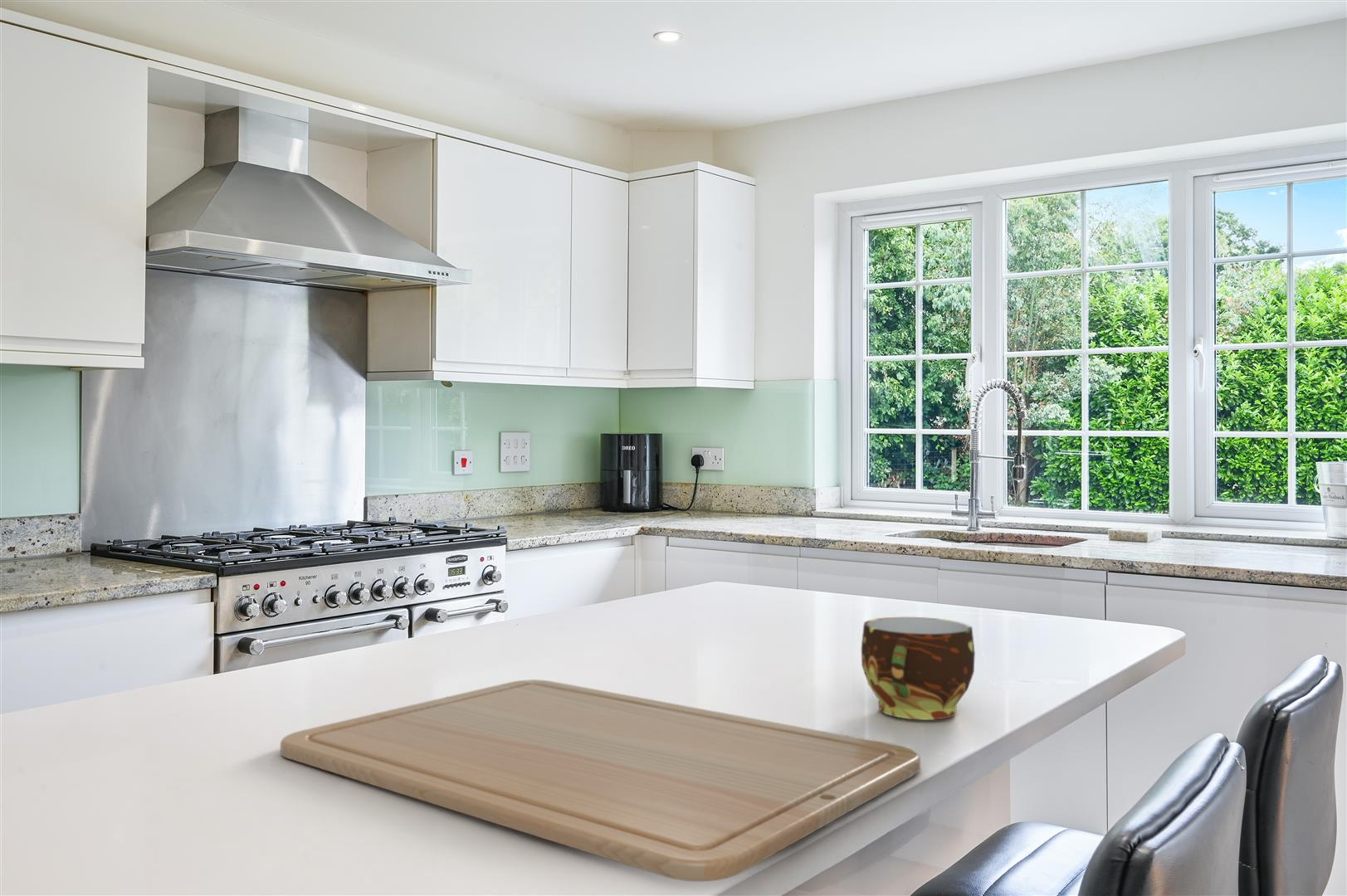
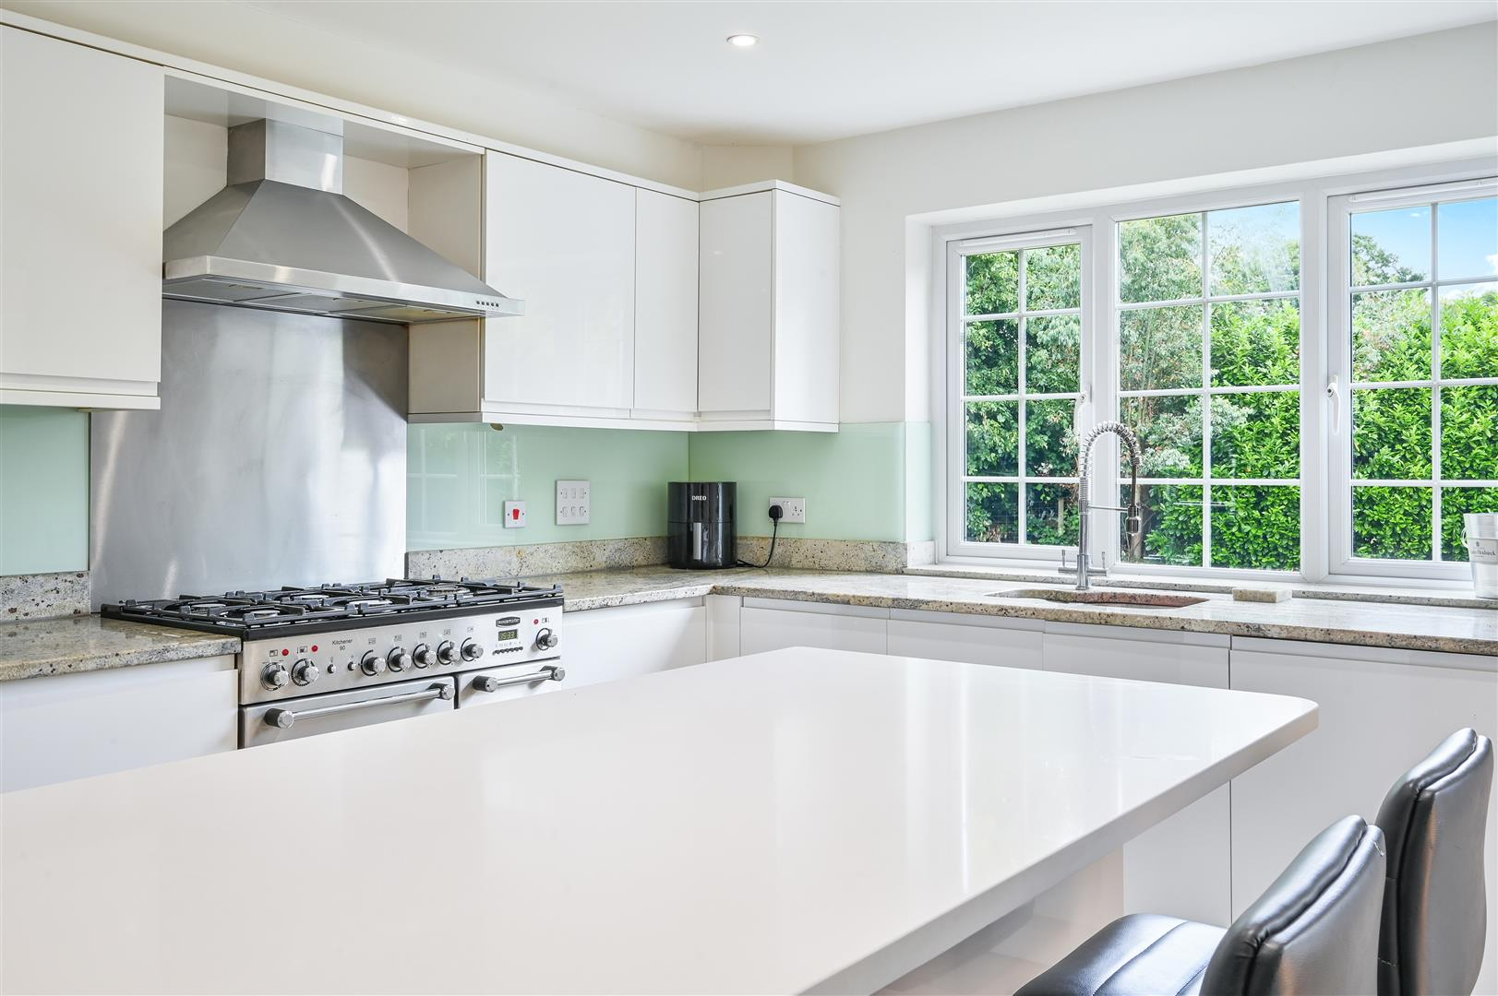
- chopping board (593, 751)
- cup (919, 670)
